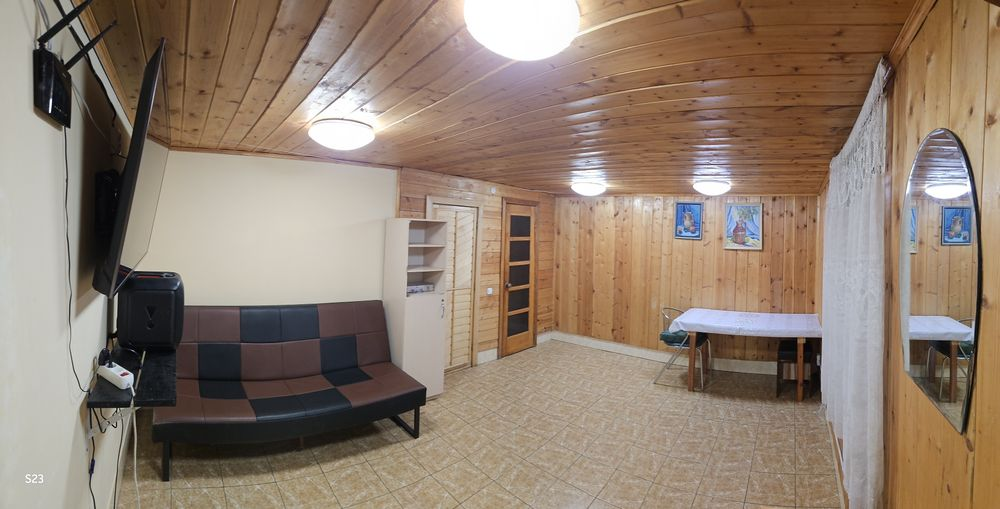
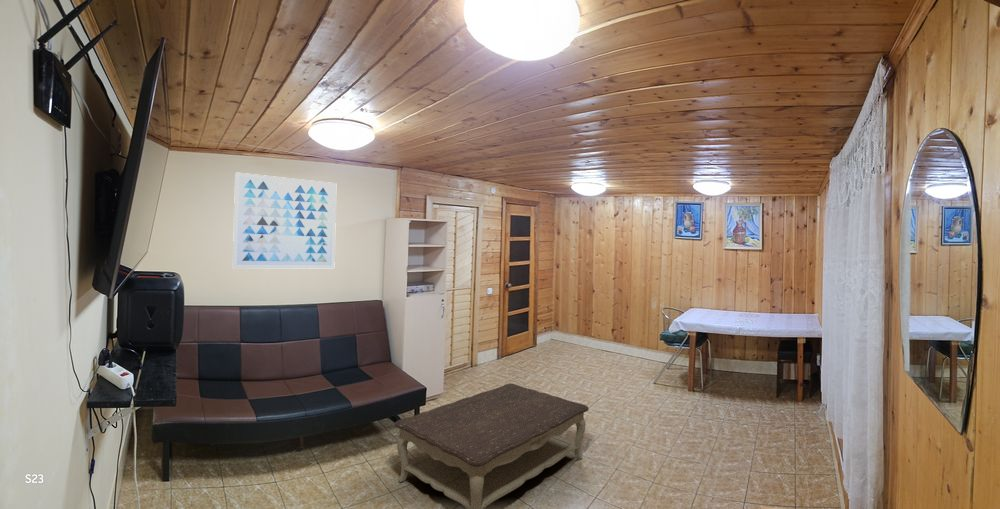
+ coffee table (497, 440)
+ wall art (287, 223)
